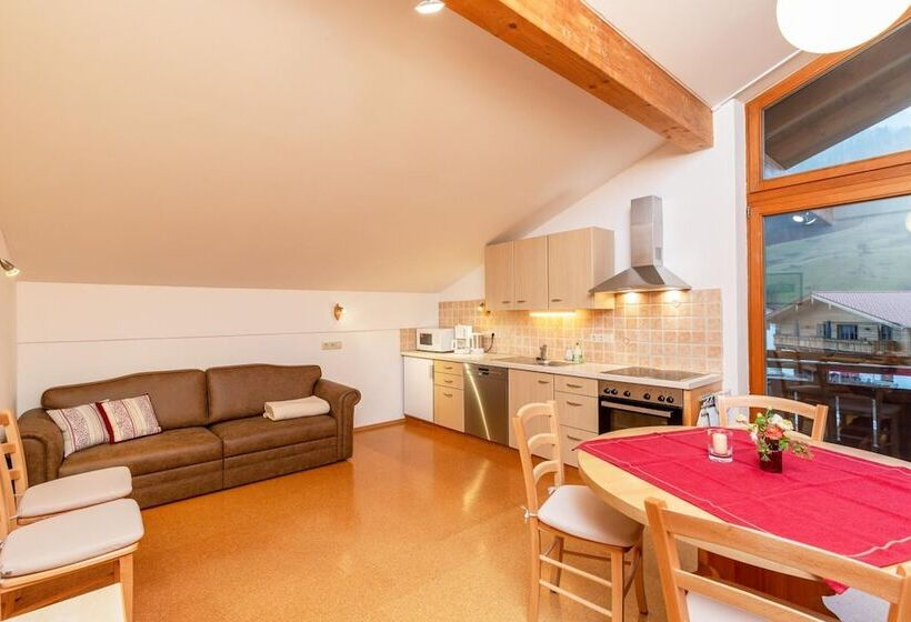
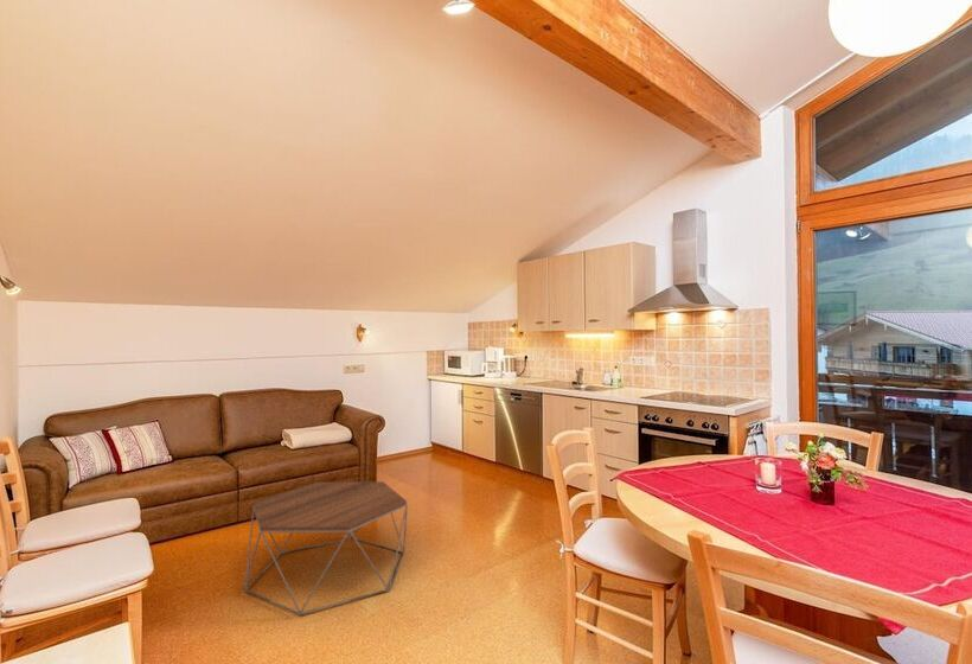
+ coffee table (330, 531)
